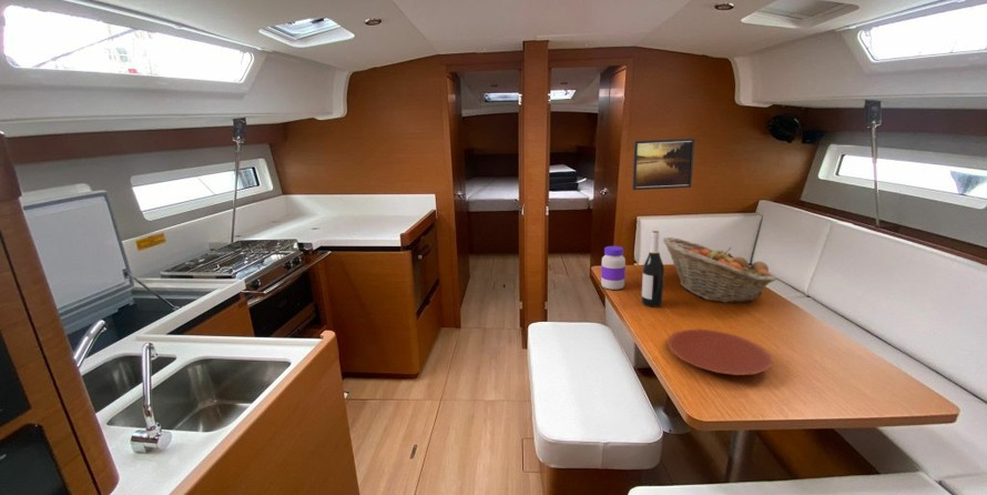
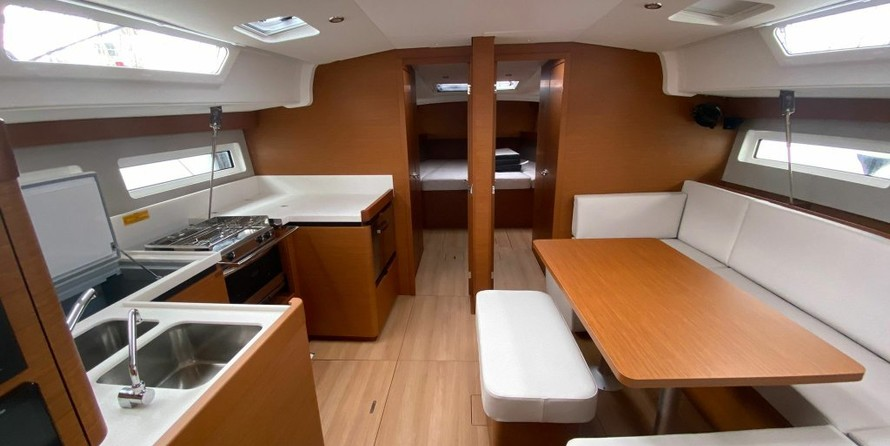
- wine bottle (653, 267)
- jar (613, 266)
- plate (715, 352)
- fruit basket (713, 265)
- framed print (662, 164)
